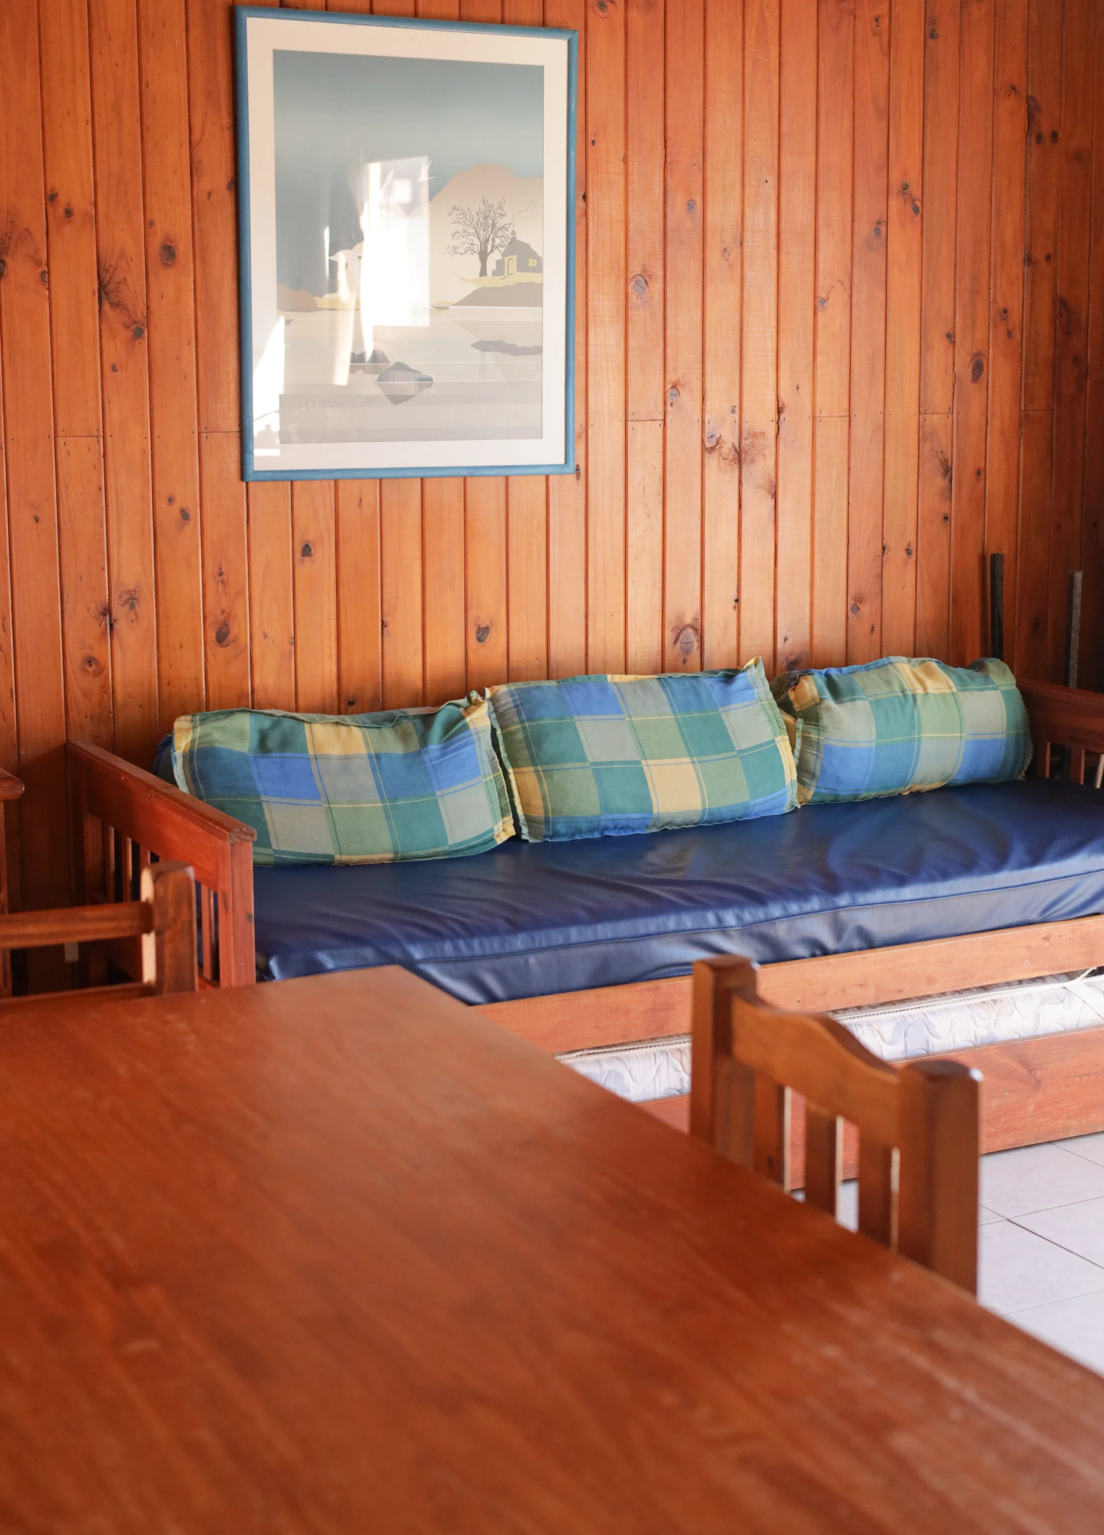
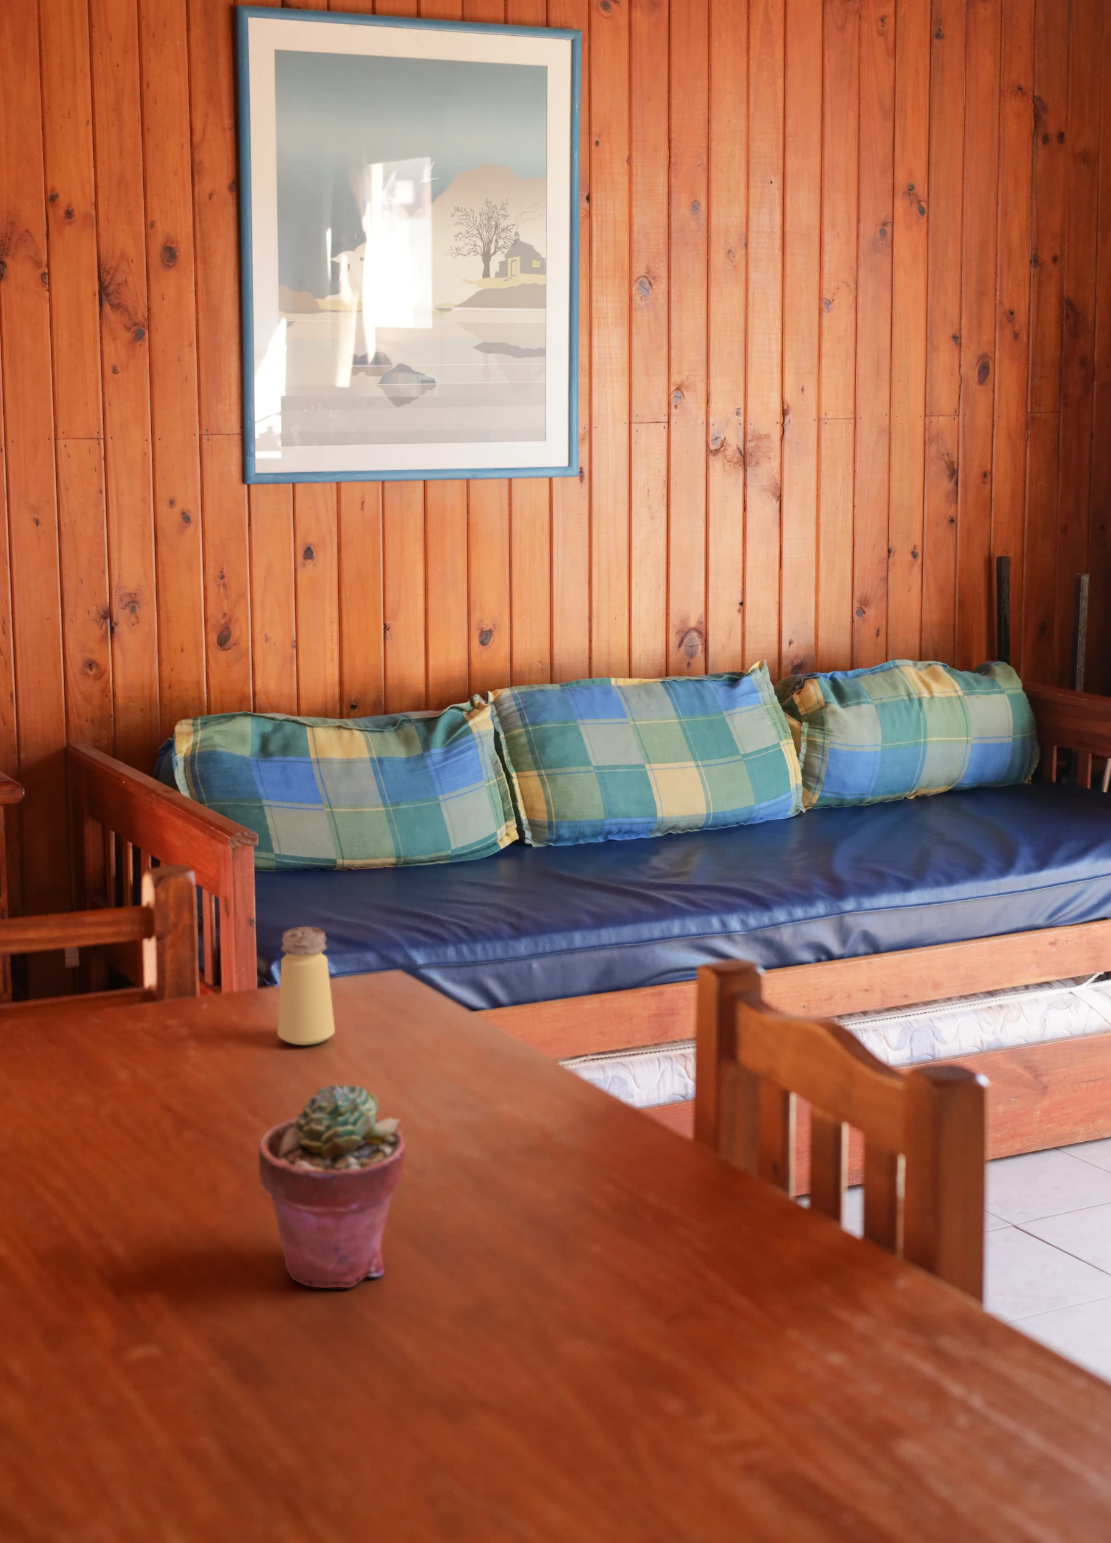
+ saltshaker (304, 984)
+ potted succulent (333, 1178)
